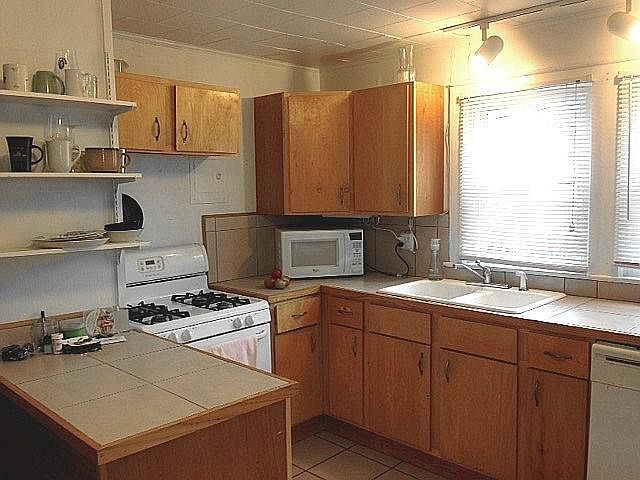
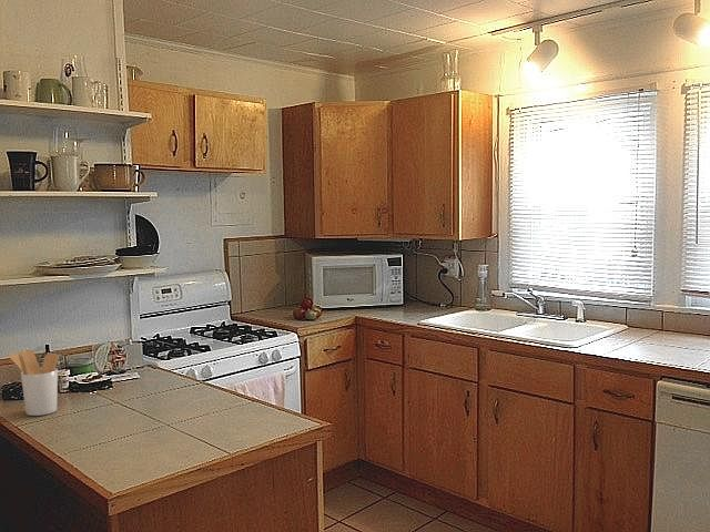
+ utensil holder (33, 380)
